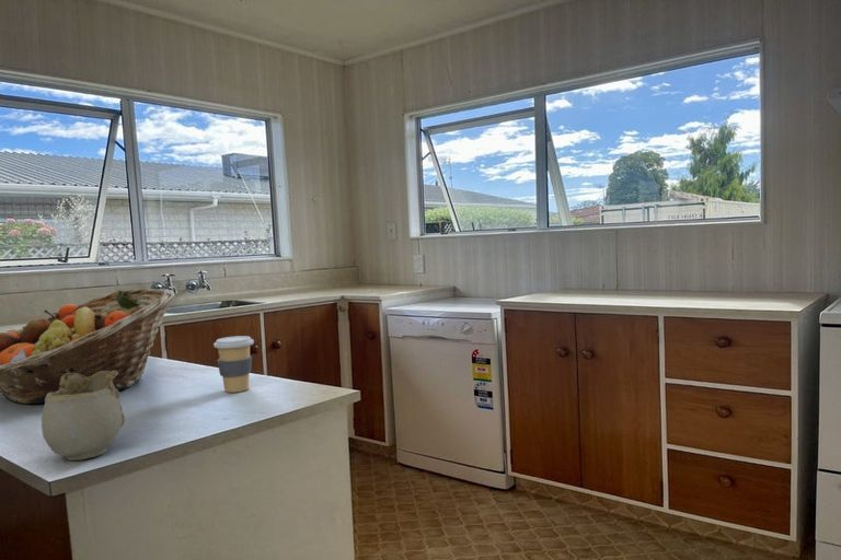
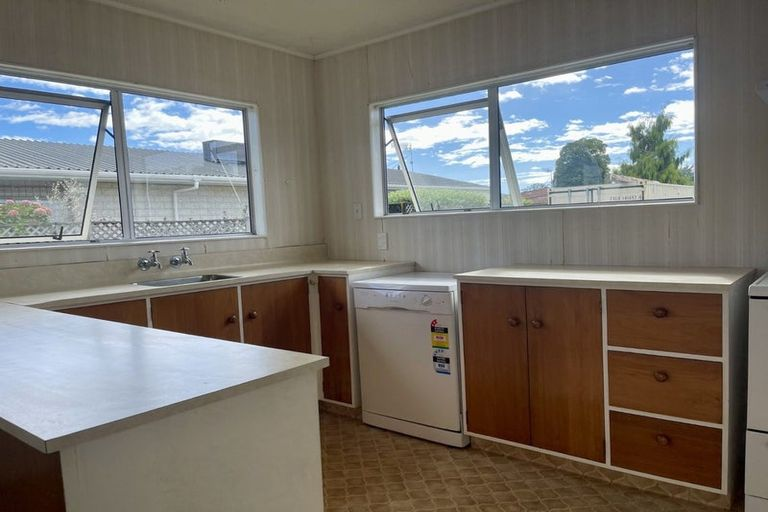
- fruit basket (80, 339)
- coffee cup (234, 363)
- mug (84, 413)
